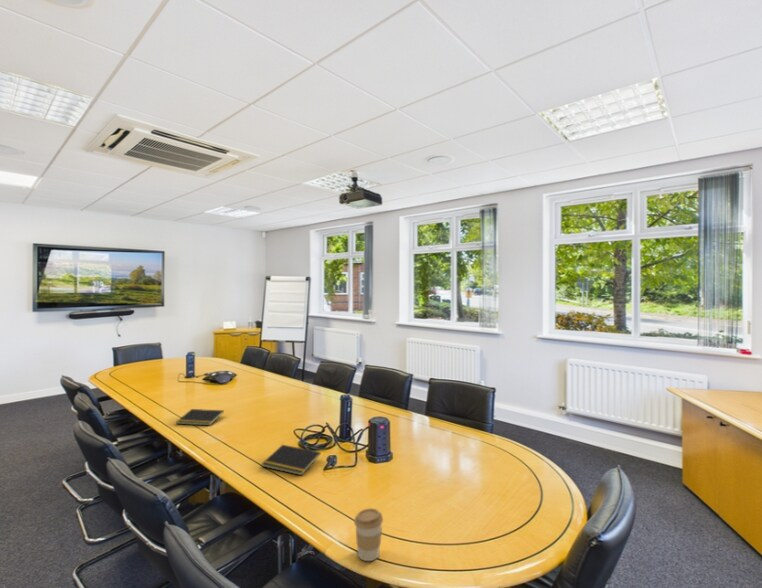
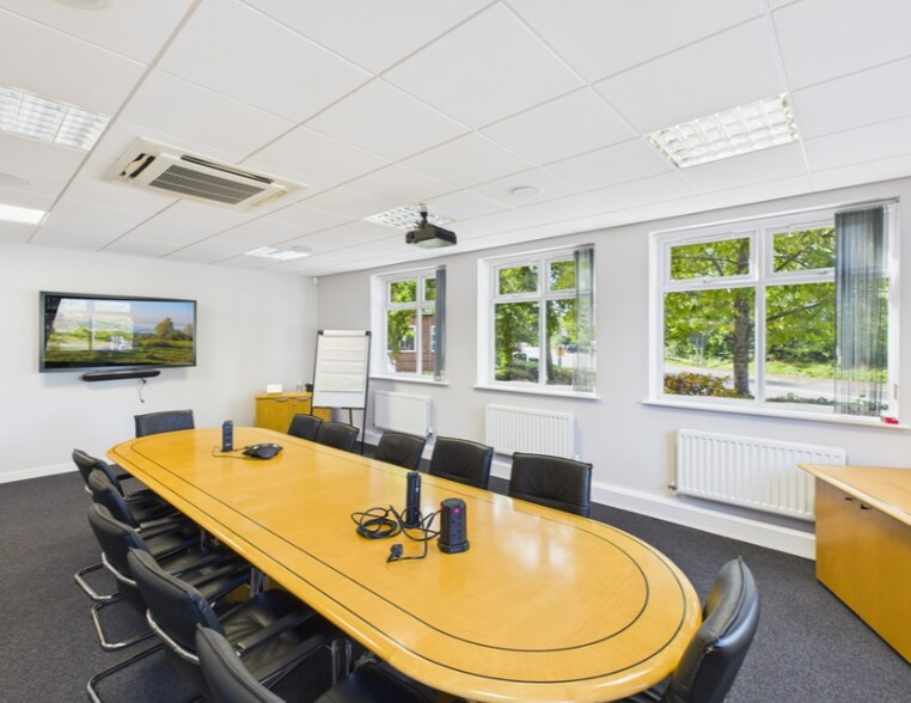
- notepad (200, 416)
- coffee cup (368, 533)
- notepad (291, 459)
